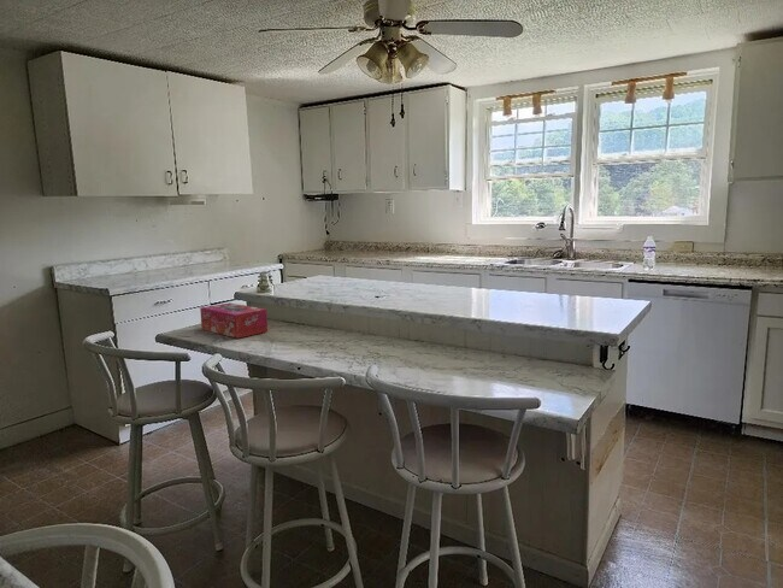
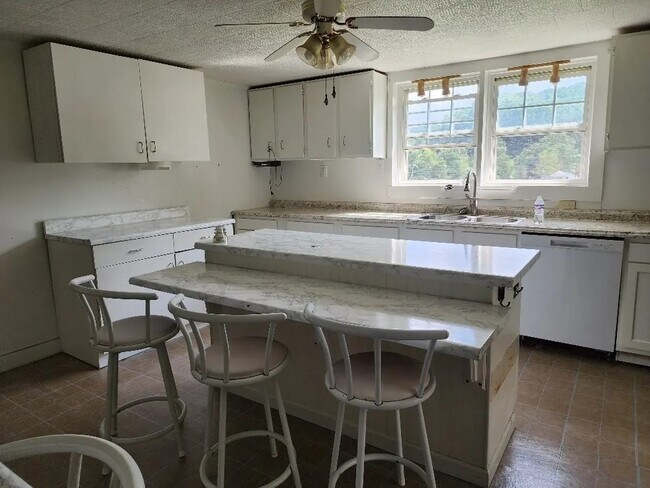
- tissue box (232, 319)
